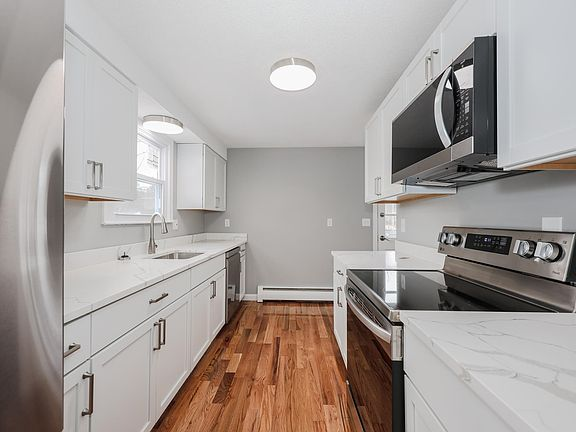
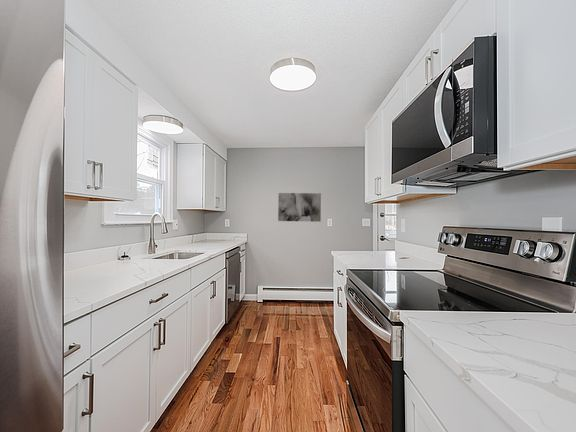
+ wall art (299, 207)
